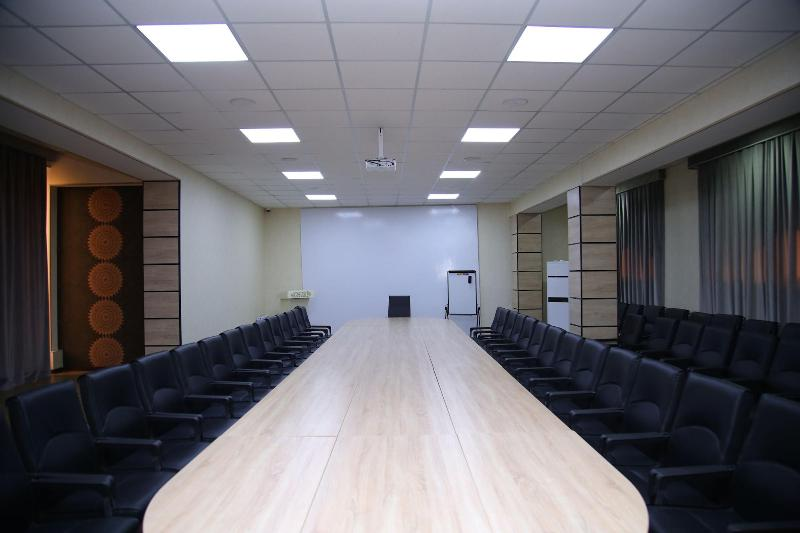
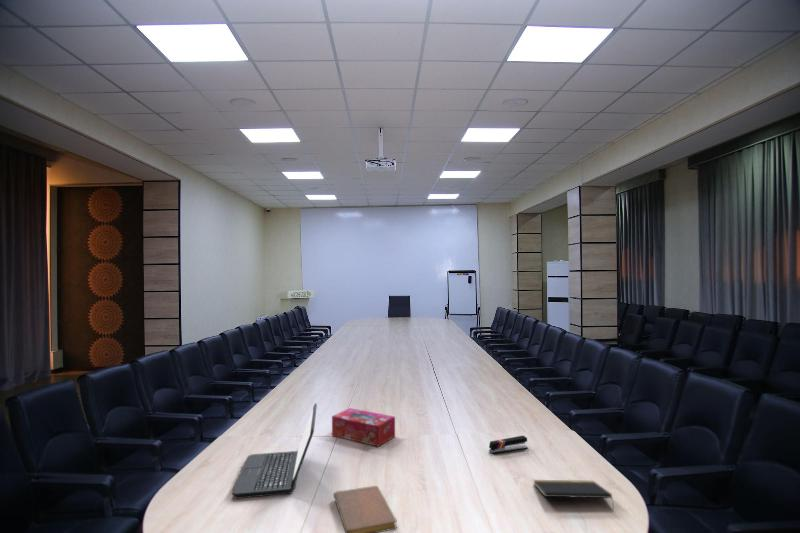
+ laptop (278, 452)
+ stapler (508, 444)
+ notebook (363, 509)
+ tissue box (363, 426)
+ notepad (570, 488)
